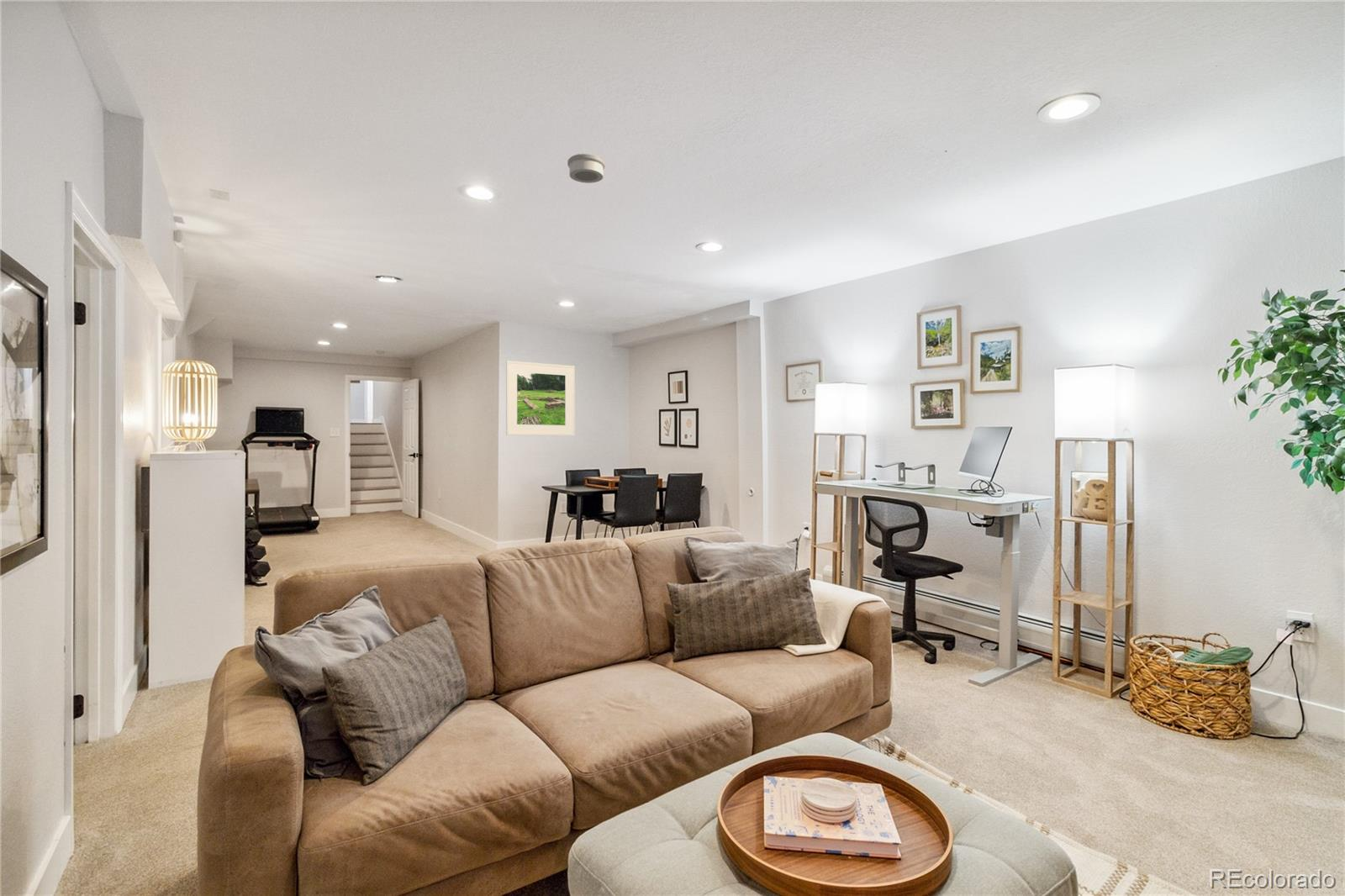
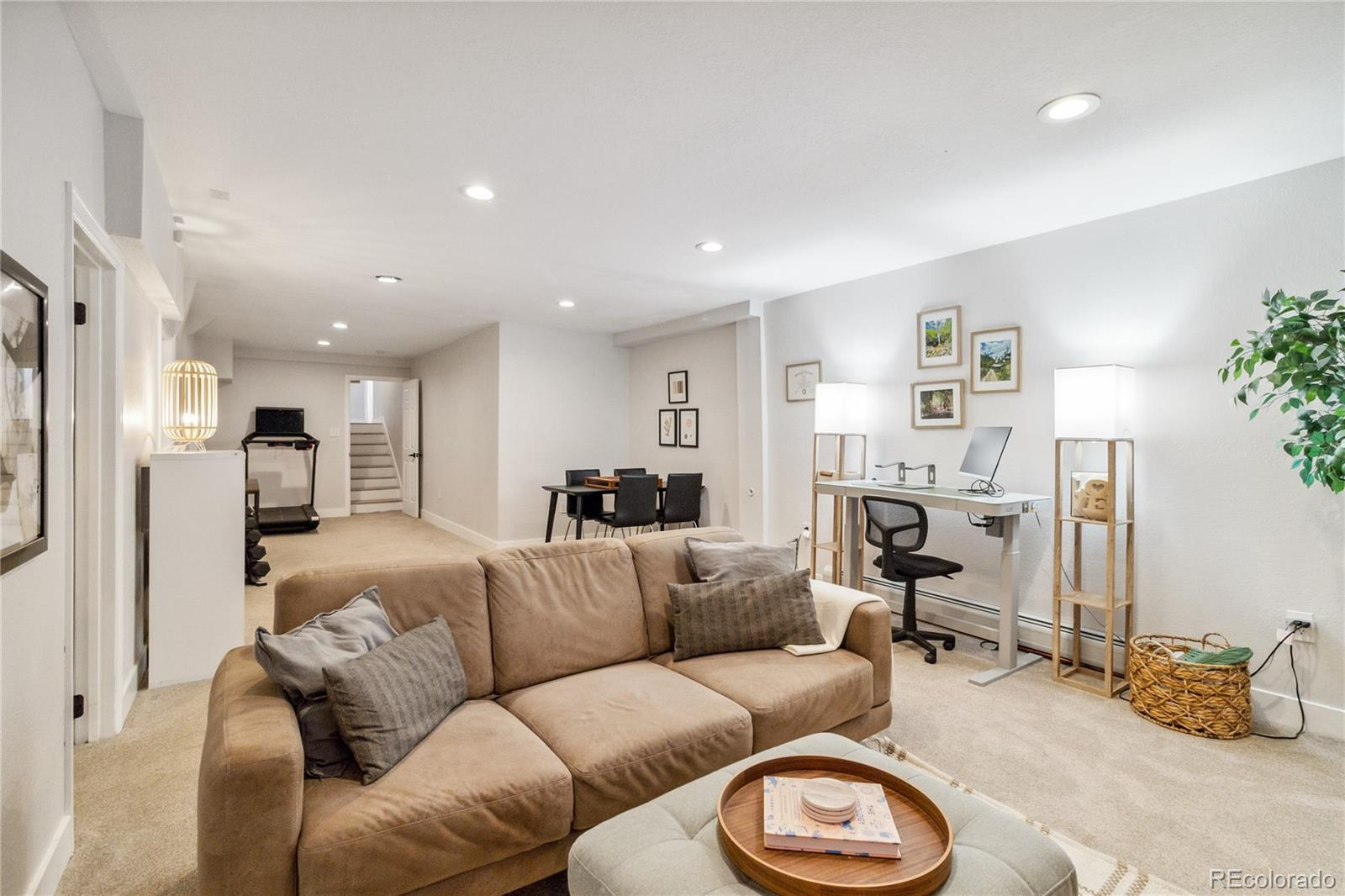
- smoke detector (586, 166)
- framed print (541, 399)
